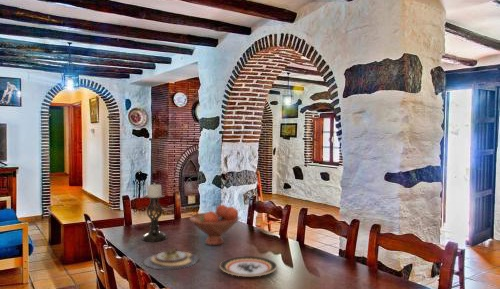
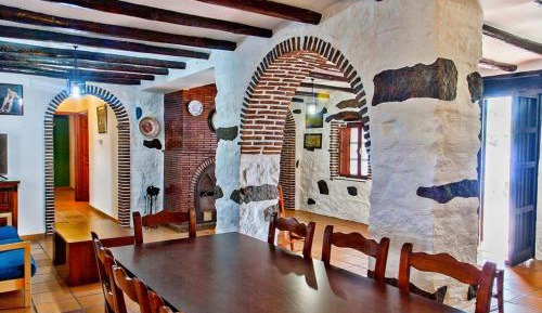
- fruit bowl (214, 225)
- plate (171, 254)
- plate (248, 267)
- candle holder (155, 210)
